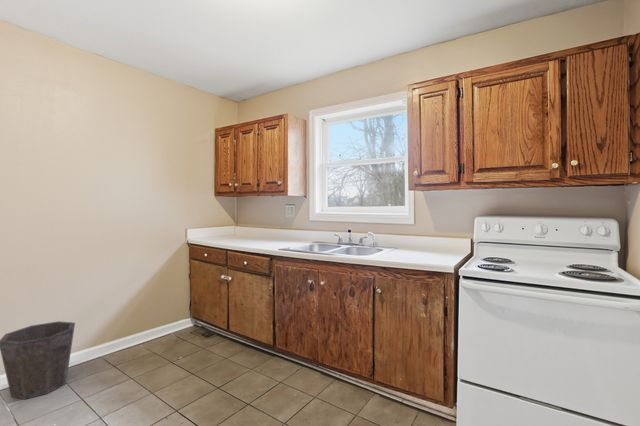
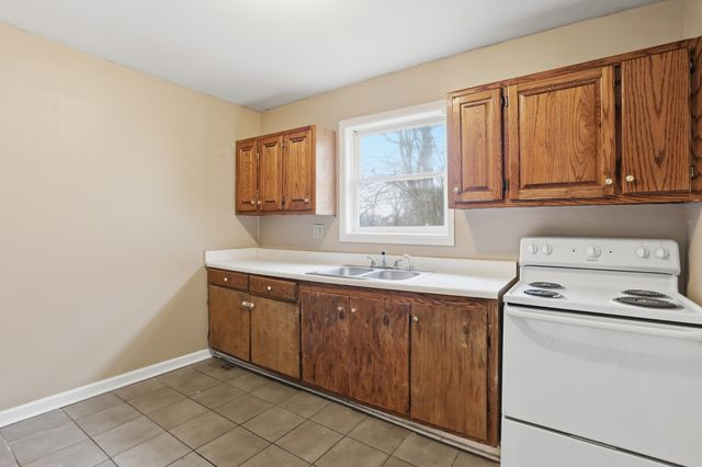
- waste bin (40, 359)
